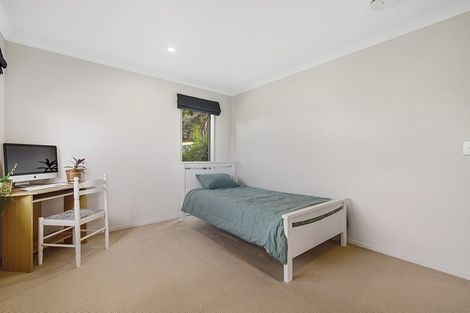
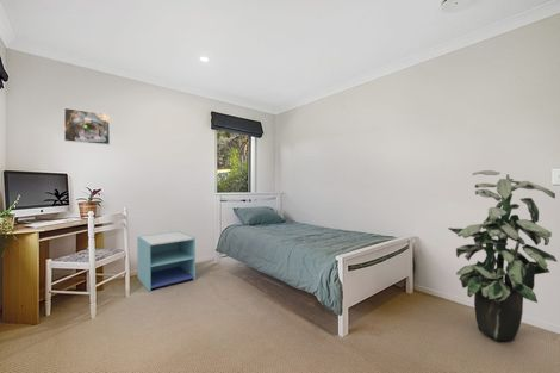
+ indoor plant (496, 251)
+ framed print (87, 126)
+ nightstand (166, 257)
